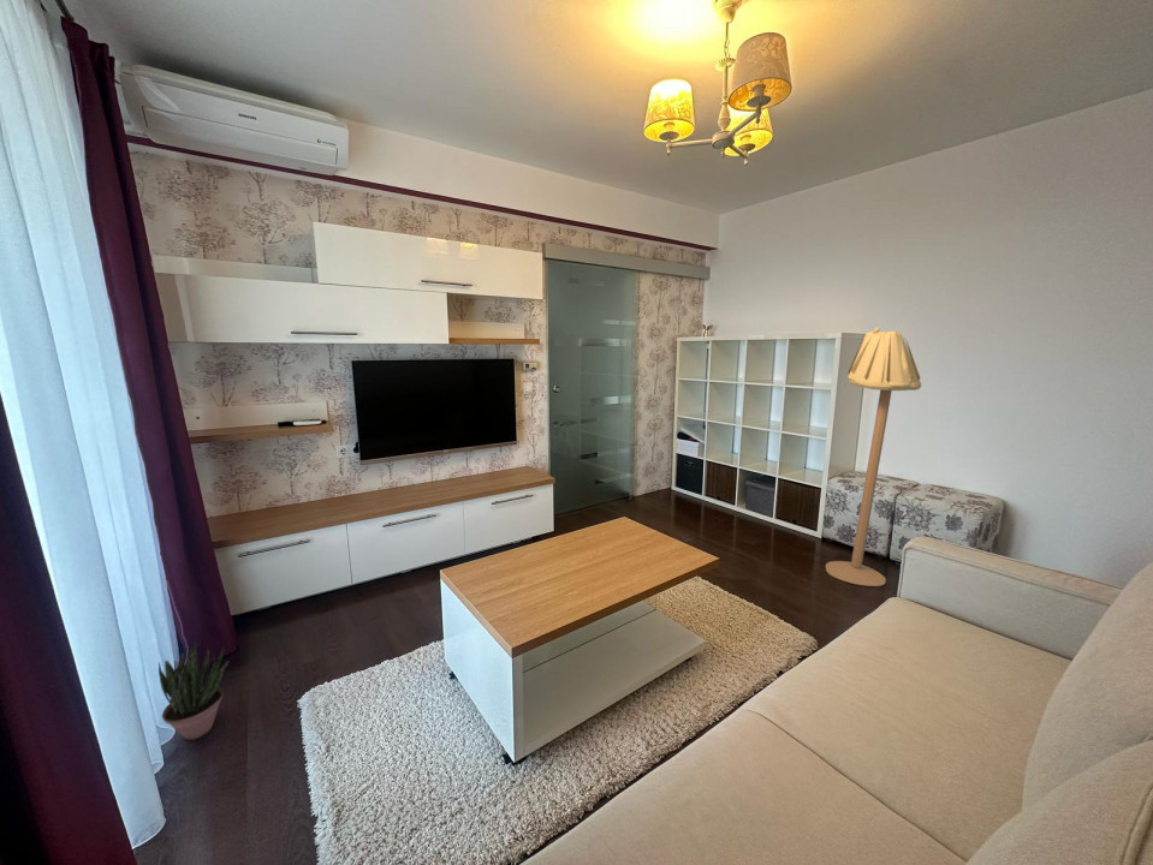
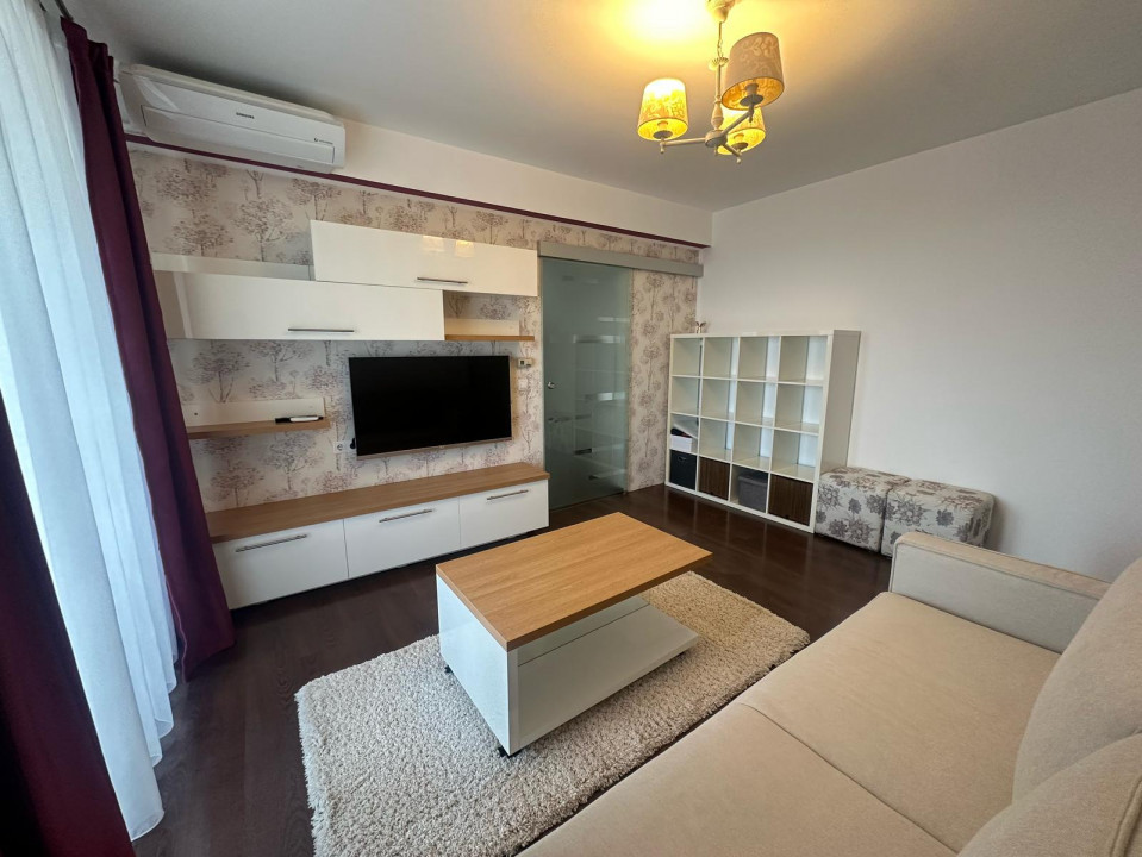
- floor lamp (874, 454)
- potted plant (196, 688)
